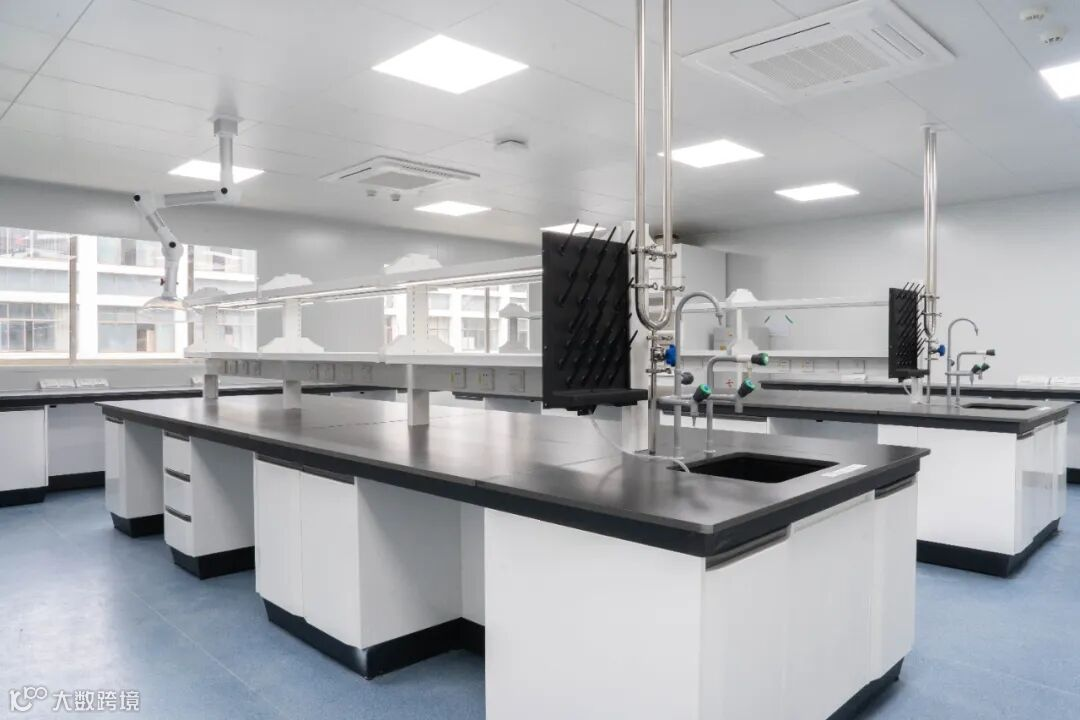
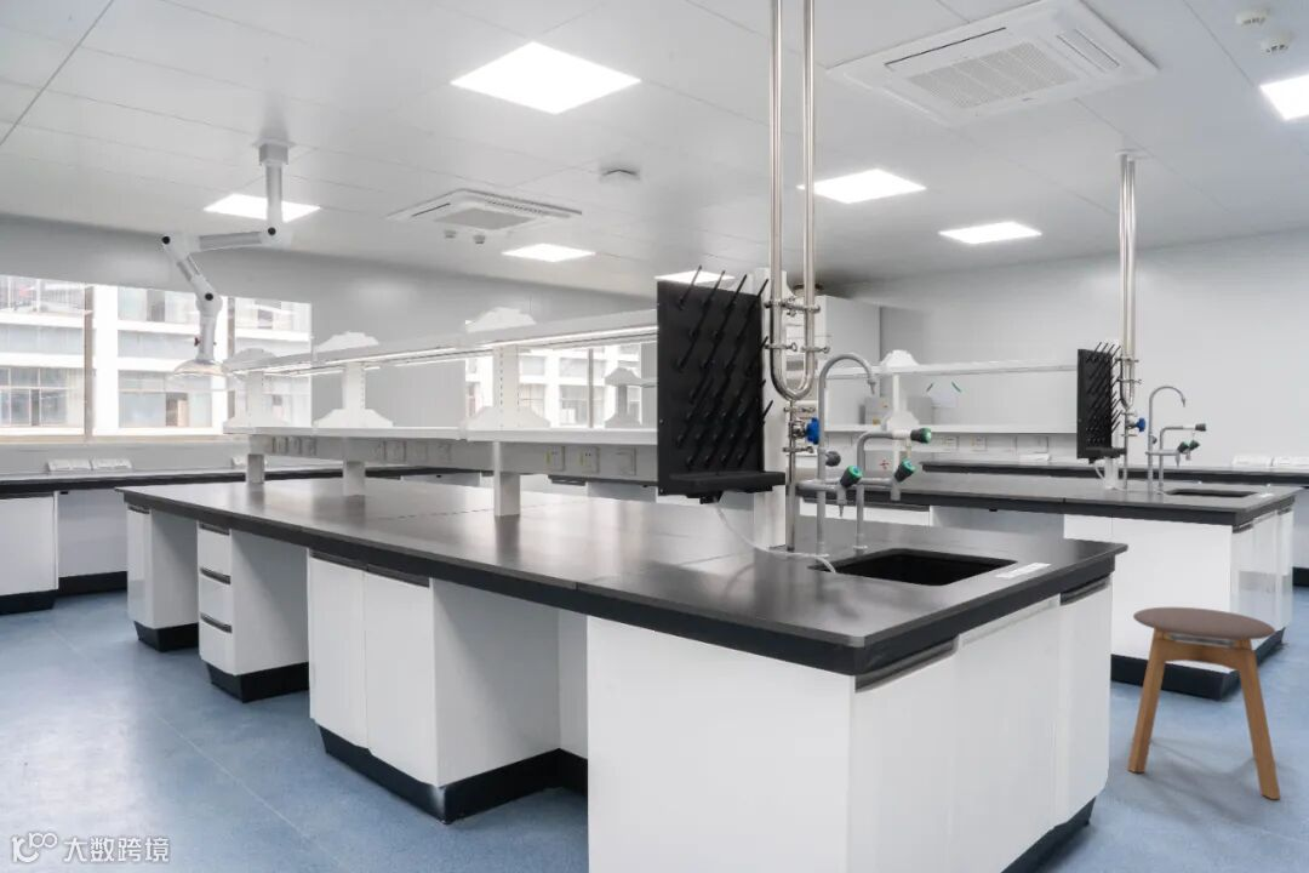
+ stool (1207, 663)
